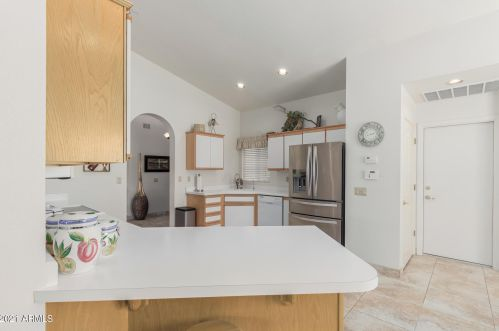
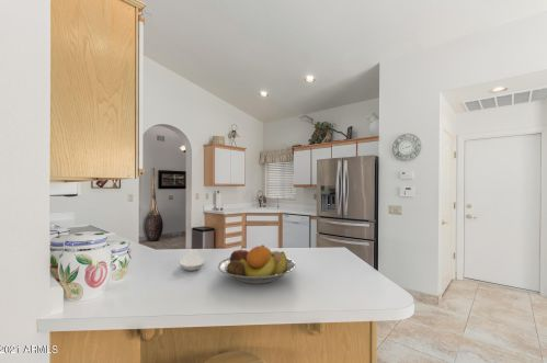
+ fruit bowl (257, 260)
+ spoon rest (192, 259)
